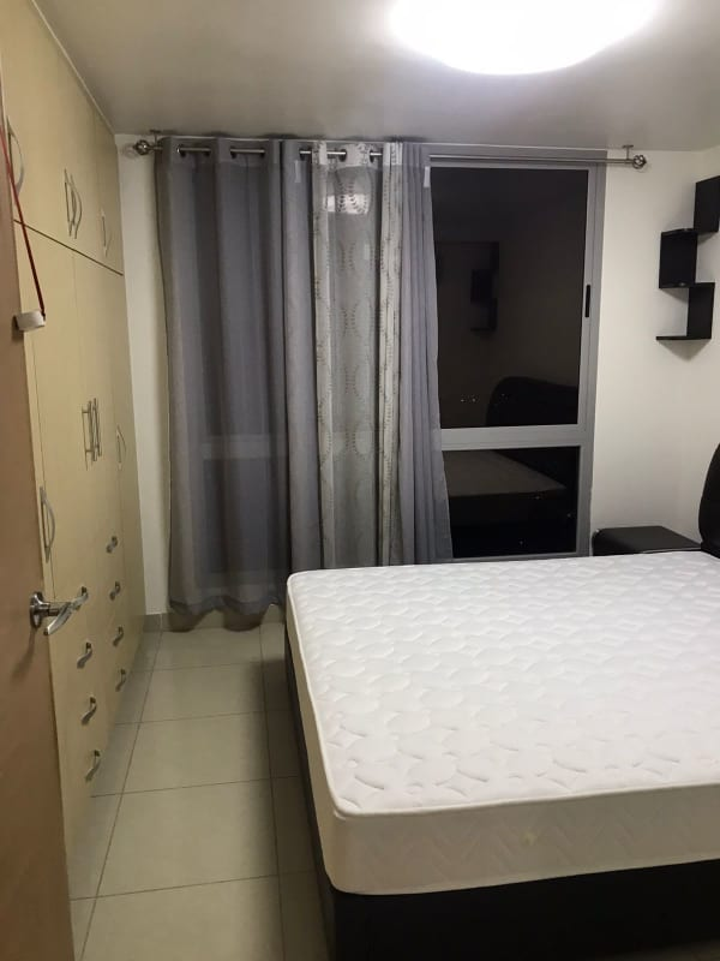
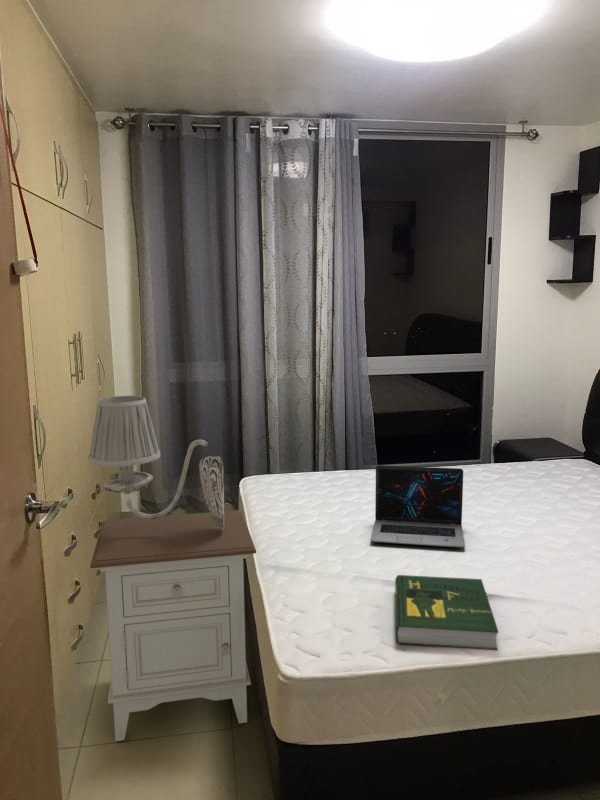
+ book (441, 609)
+ laptop (418, 505)
+ nightstand (177, 620)
+ wall sconce (153, 460)
